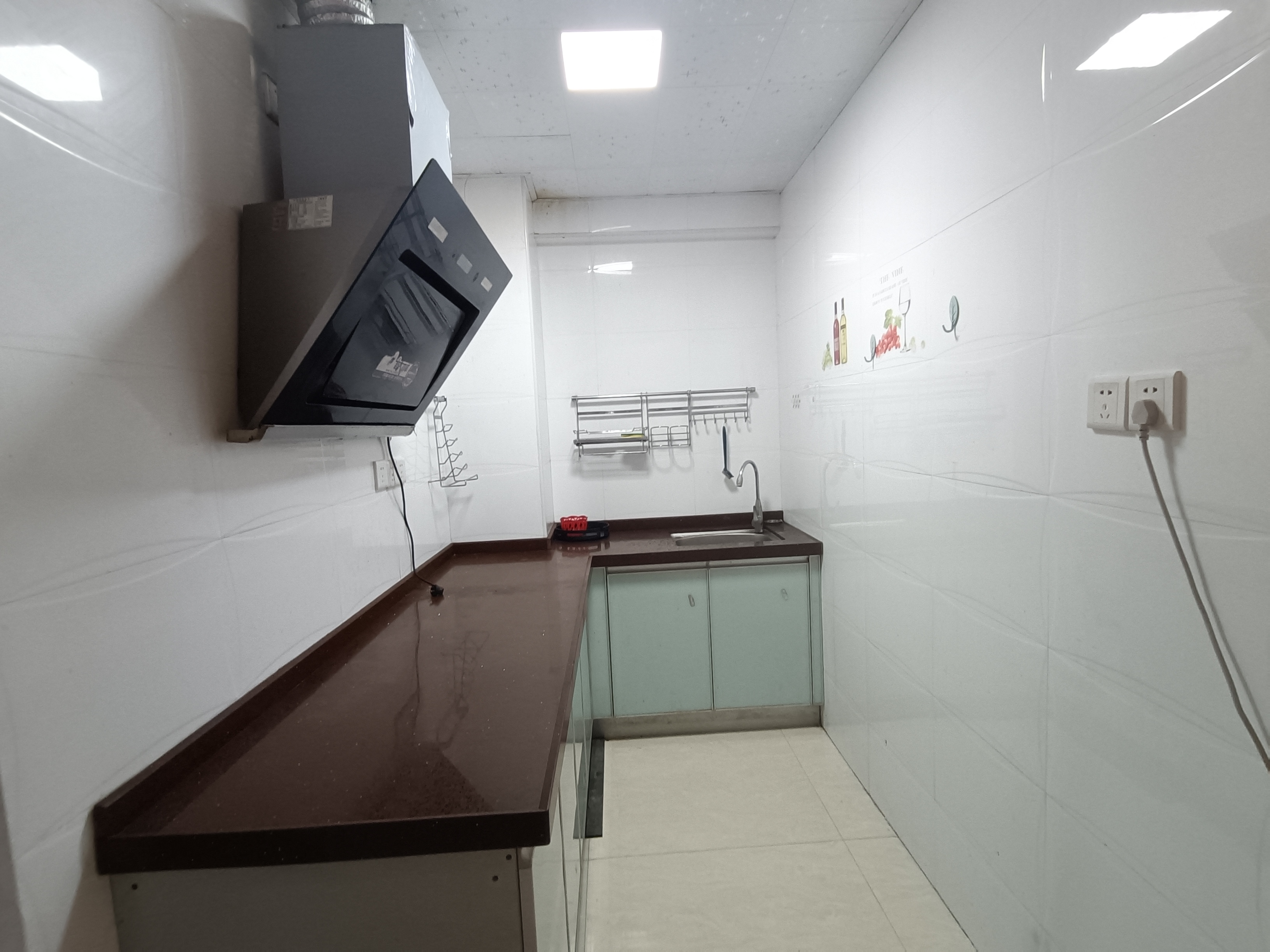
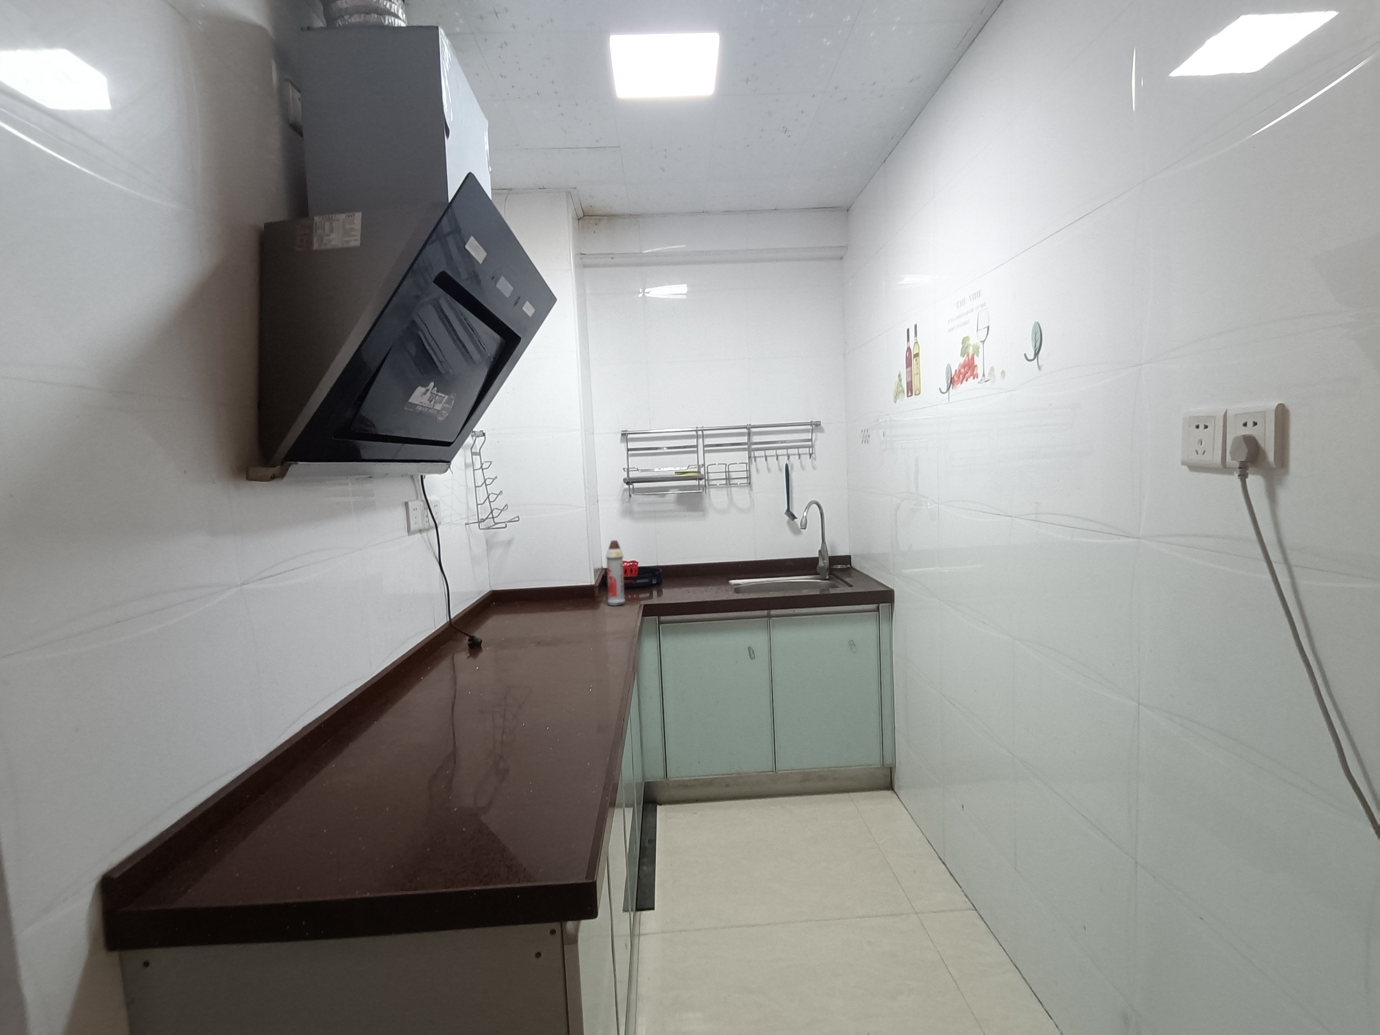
+ spray bottle (615, 572)
